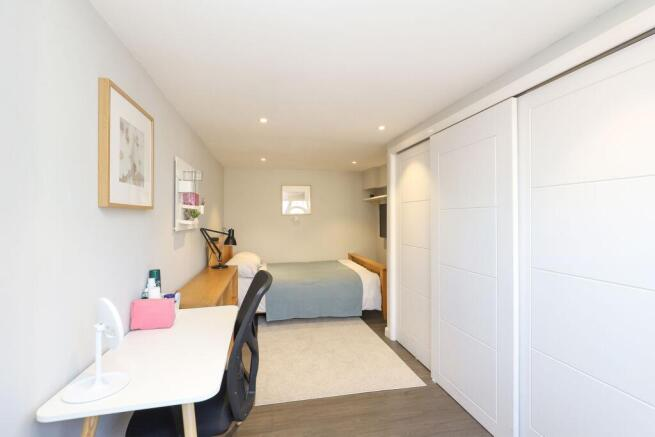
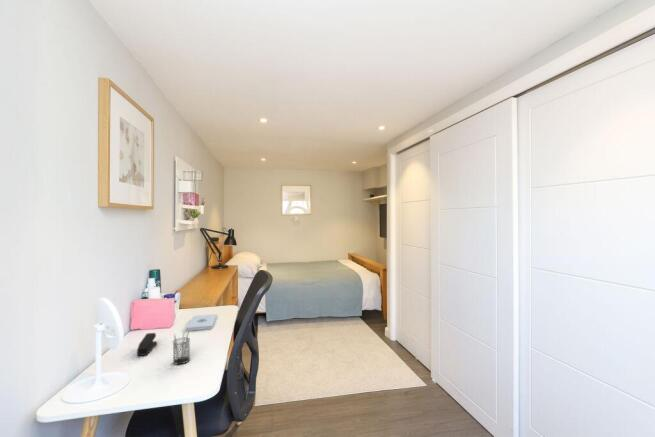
+ pencil holder (181, 345)
+ notepad (202, 321)
+ stapler (147, 343)
